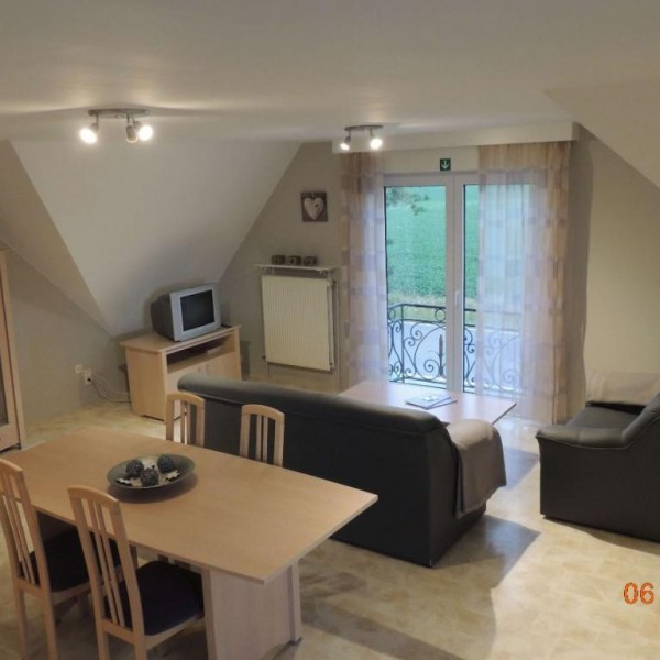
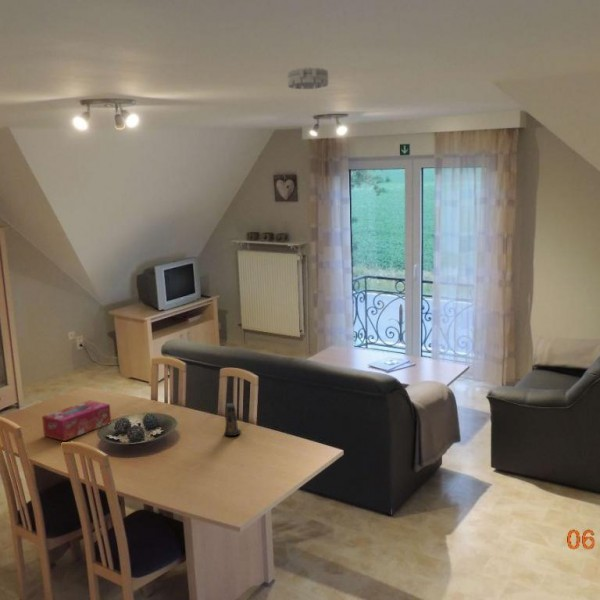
+ smoke detector (307, 78)
+ candle (231, 419)
+ tissue box (77, 419)
